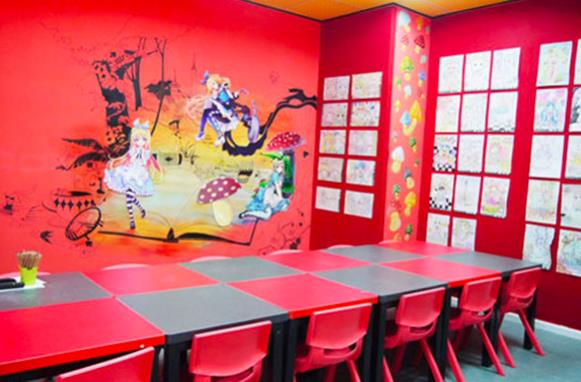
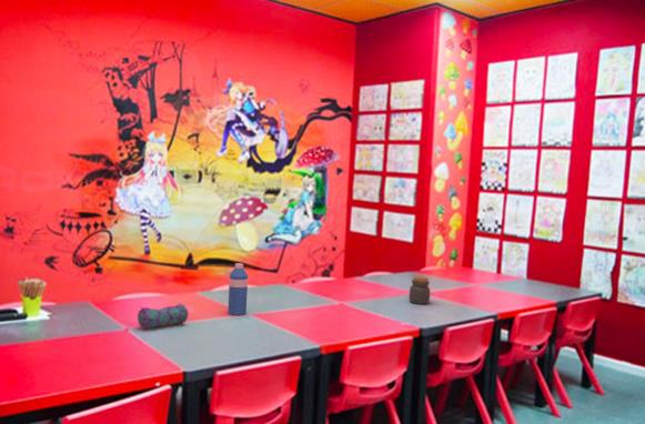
+ jar (420, 290)
+ water bottle (238, 289)
+ pencil case (162, 314)
